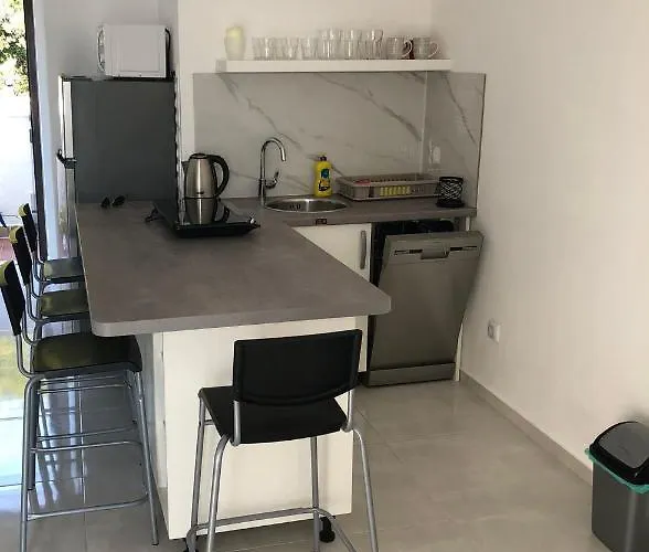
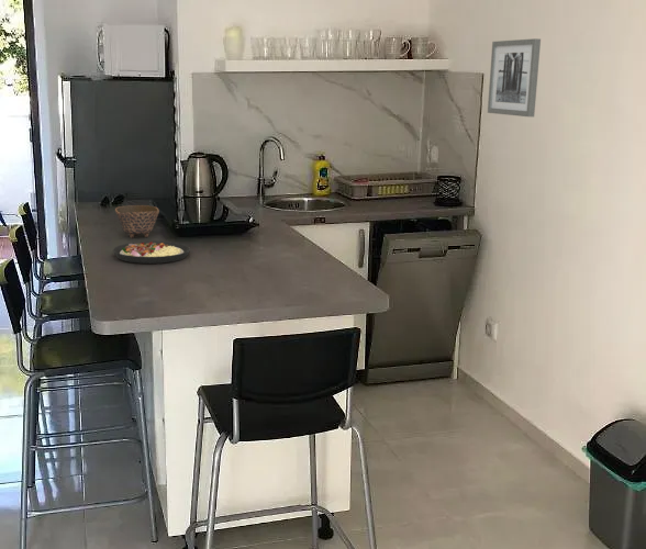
+ bowl (137, 222)
+ plate (152, 250)
+ wall art (512, 77)
